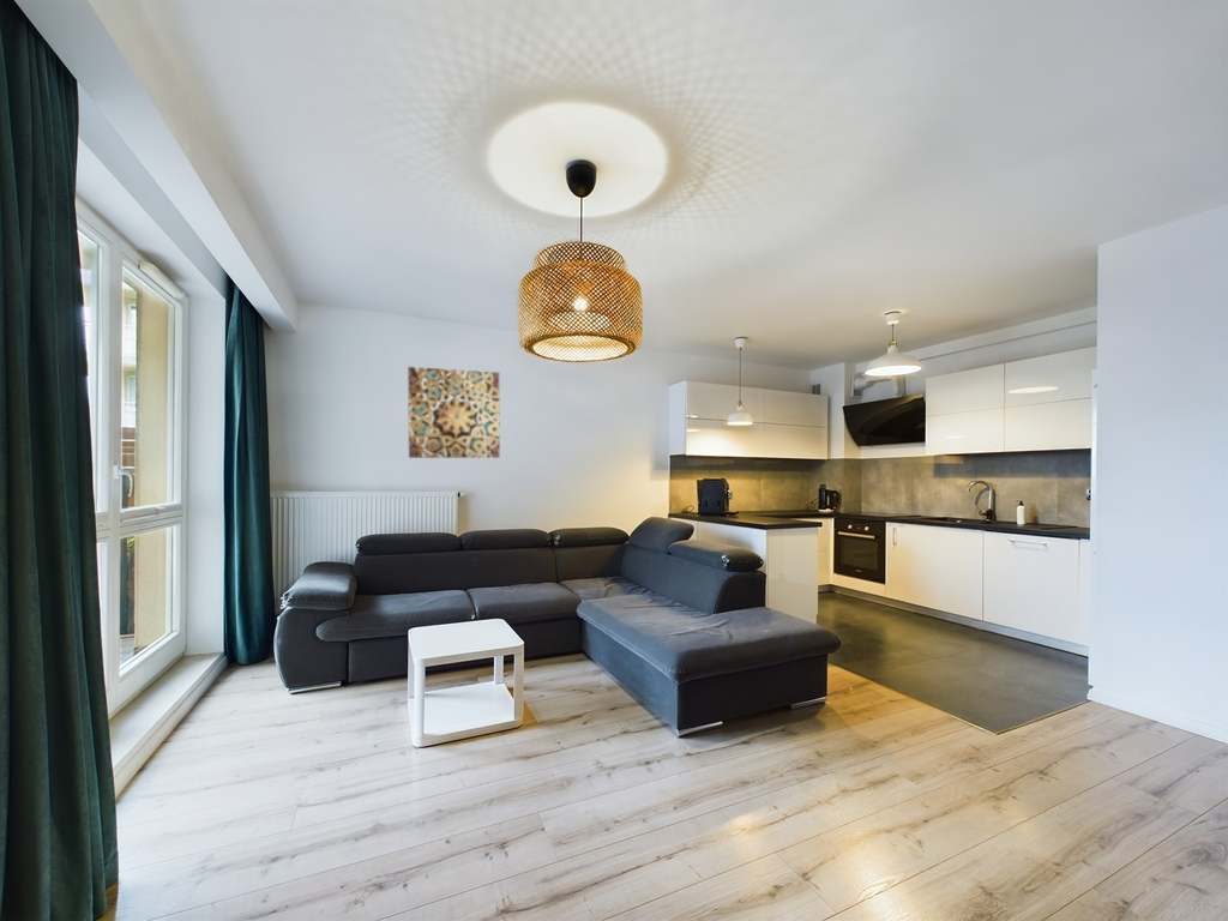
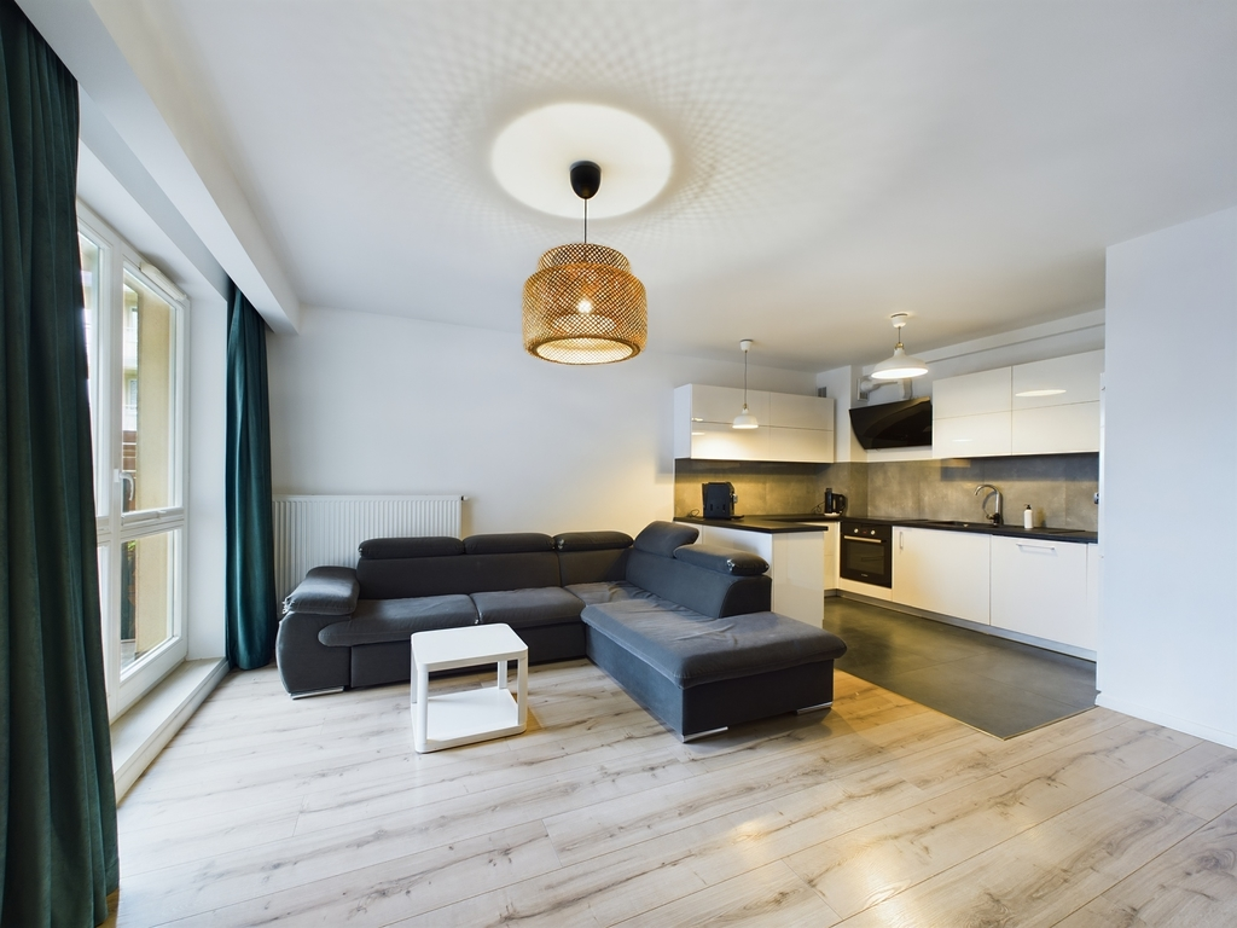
- wall art (455, 414)
